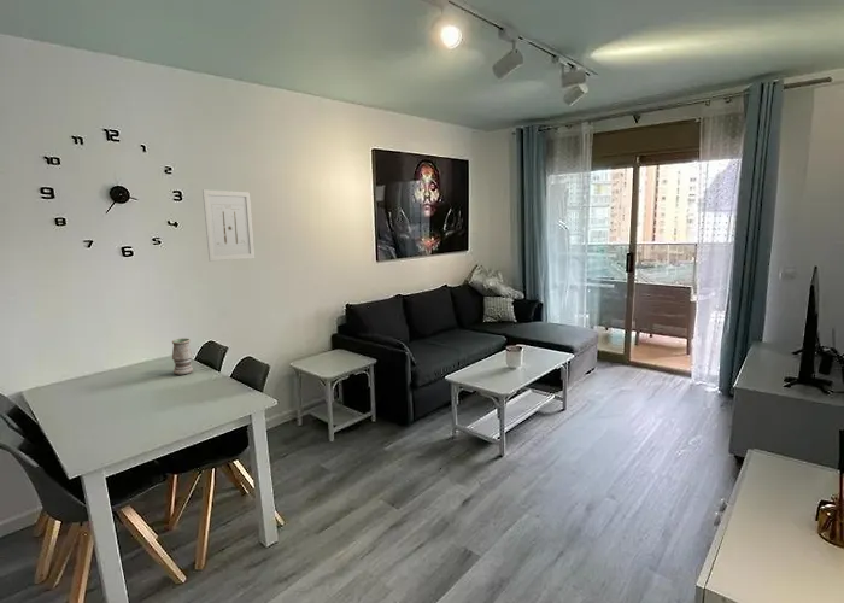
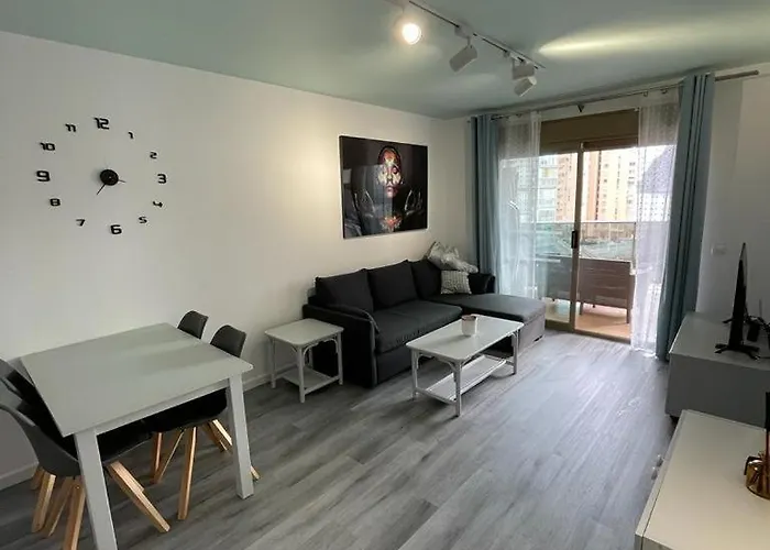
- wall art (229, 226)
- vase (181, 356)
